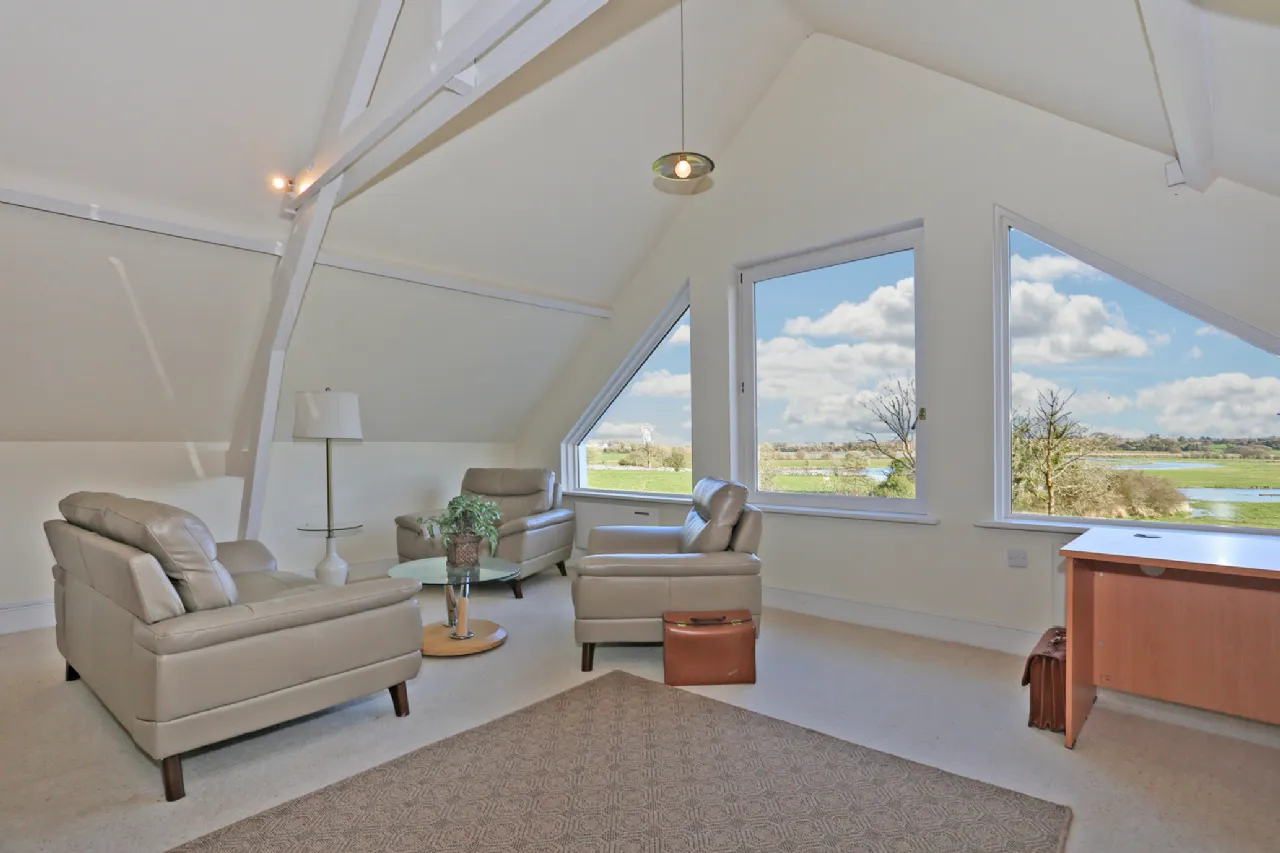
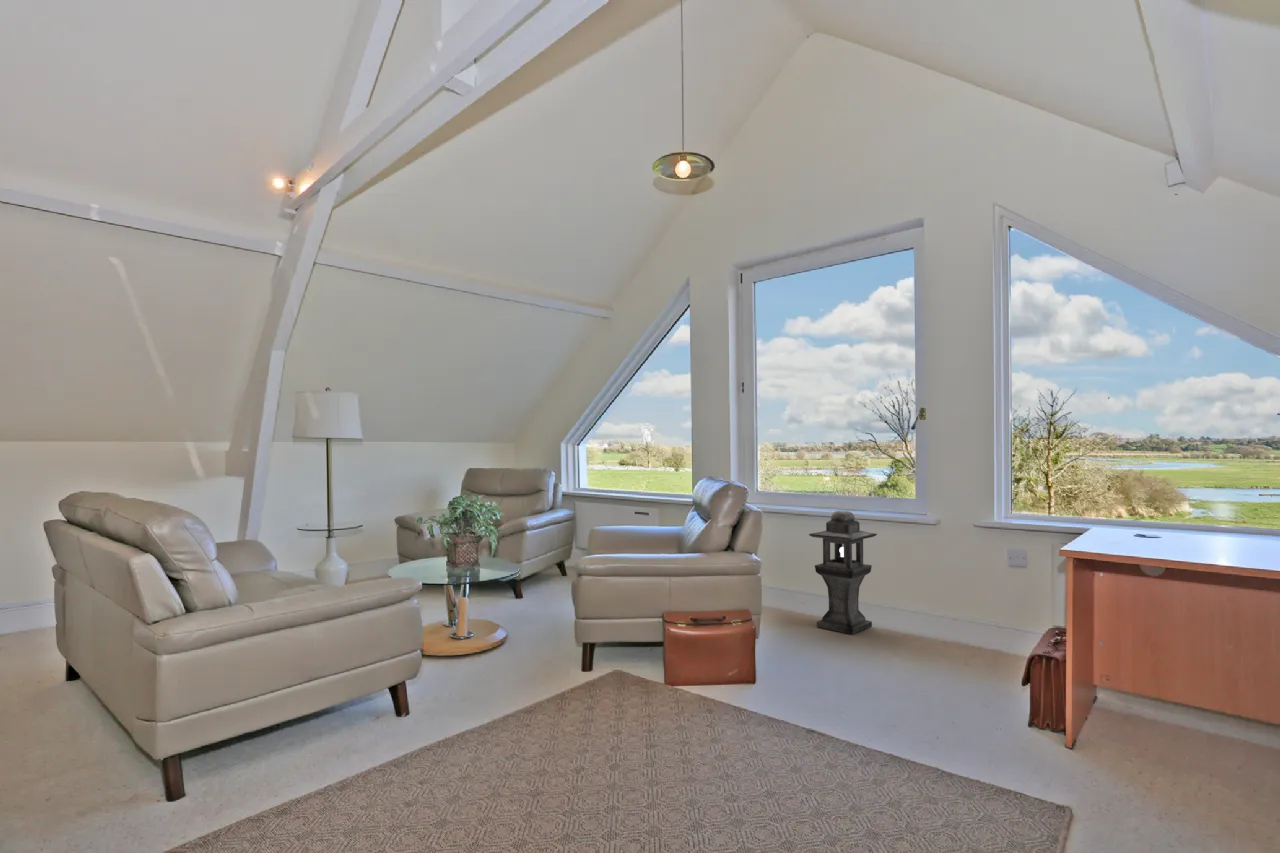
+ lantern (843, 568)
